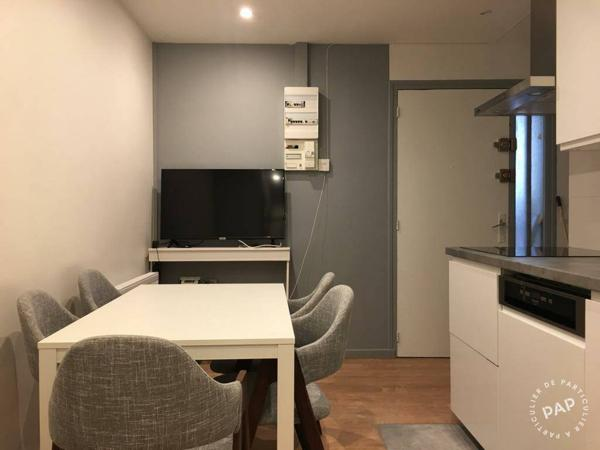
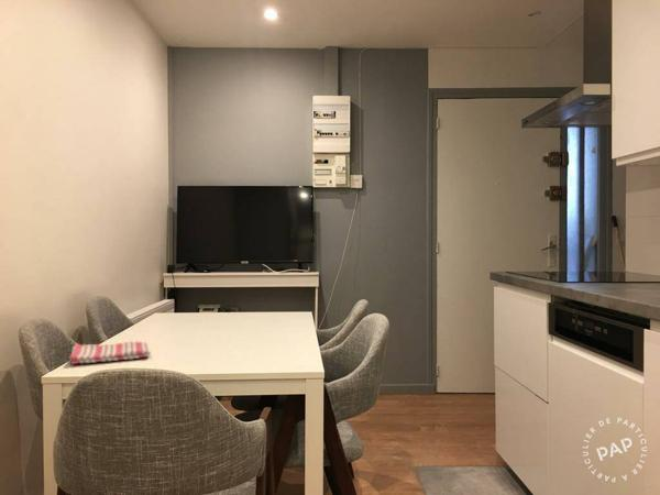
+ dish towel (111, 350)
